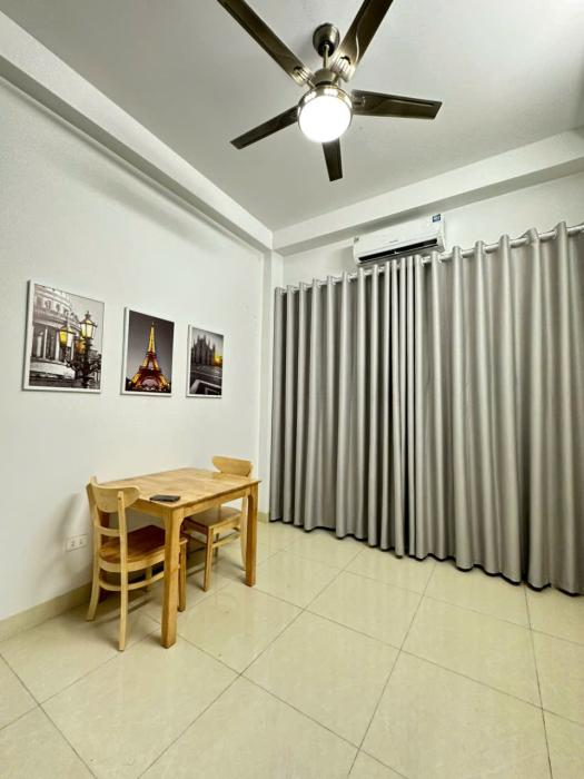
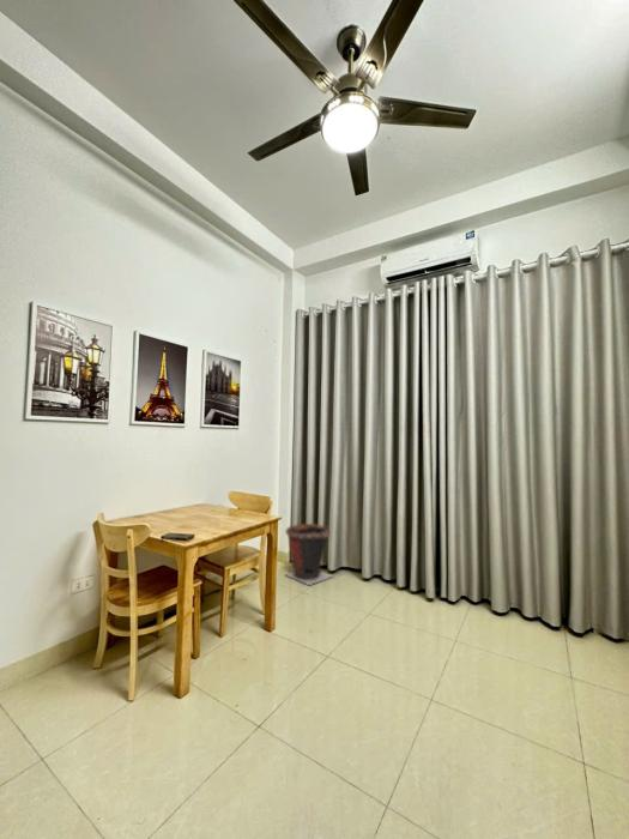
+ waste bin (307, 550)
